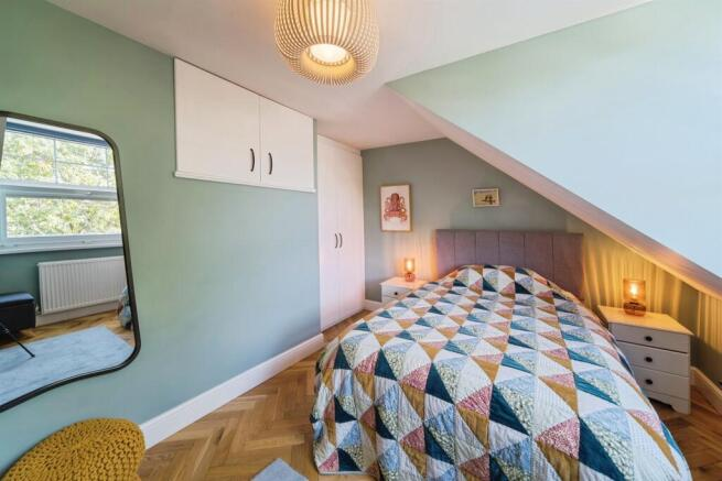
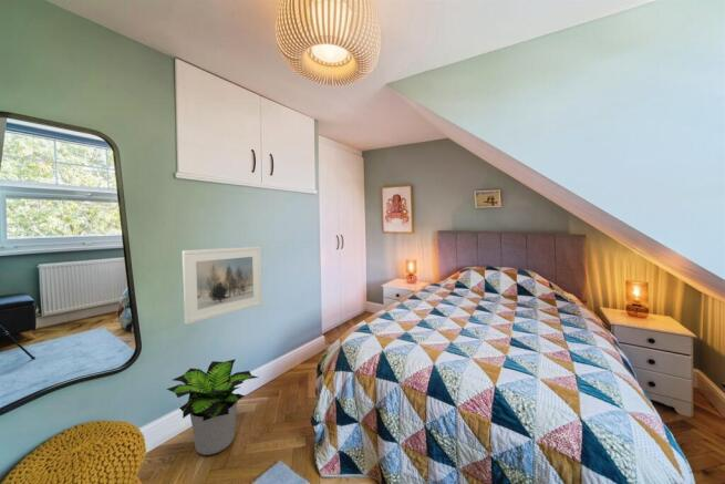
+ potted plant (215, 406)
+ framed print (227, 280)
